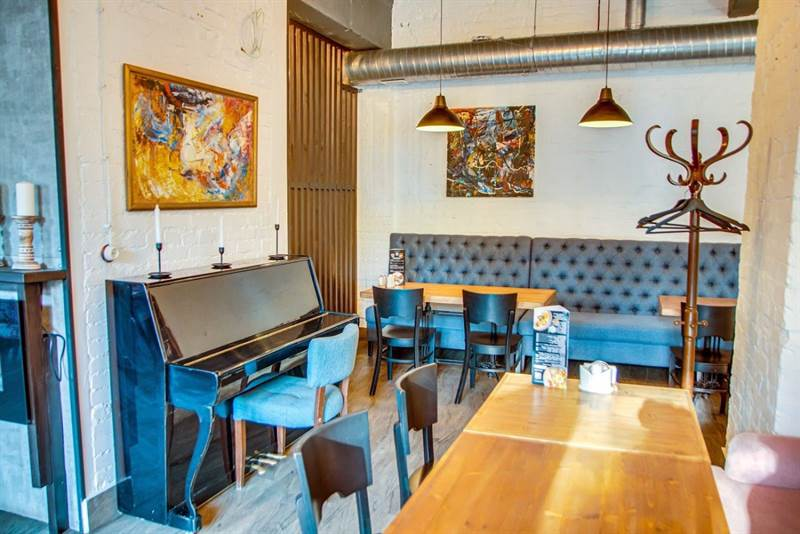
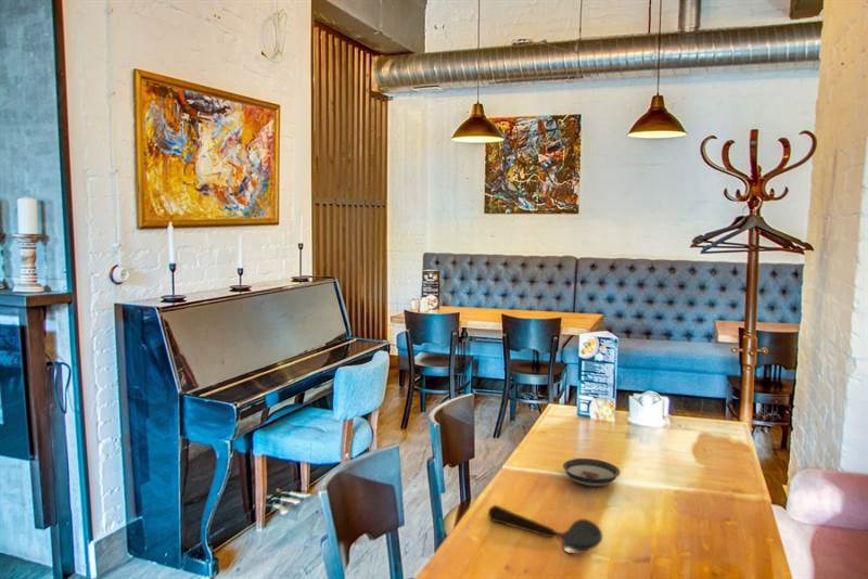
+ saucer (590, 474)
+ spoon (541, 525)
